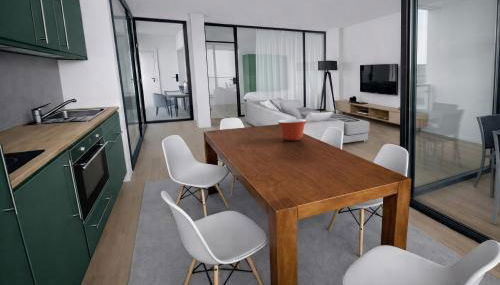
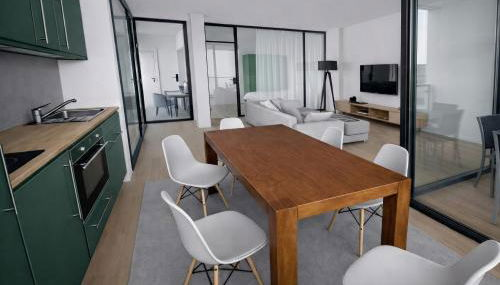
- mixing bowl (292, 130)
